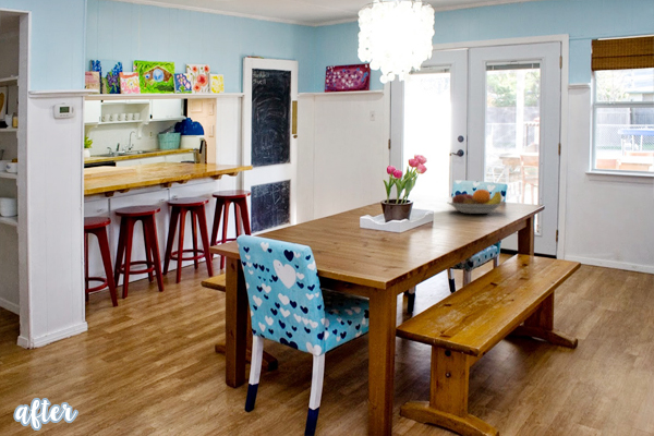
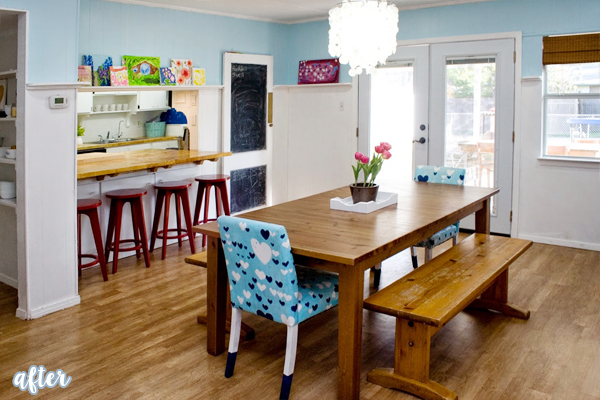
- fruit bowl (474, 201)
